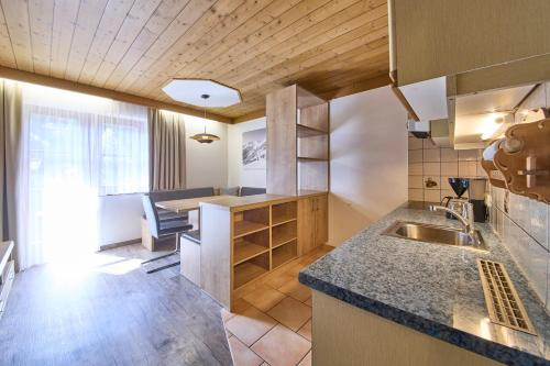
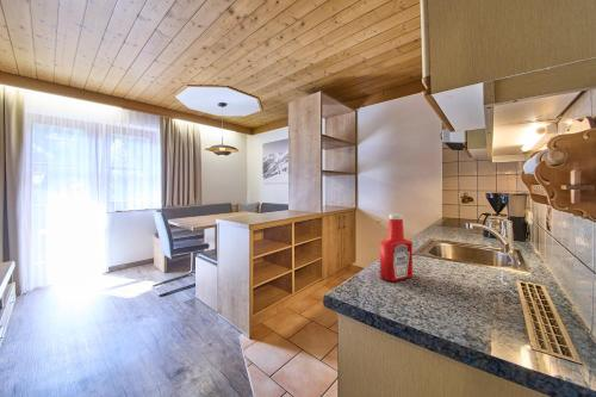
+ soap bottle (396, 246)
